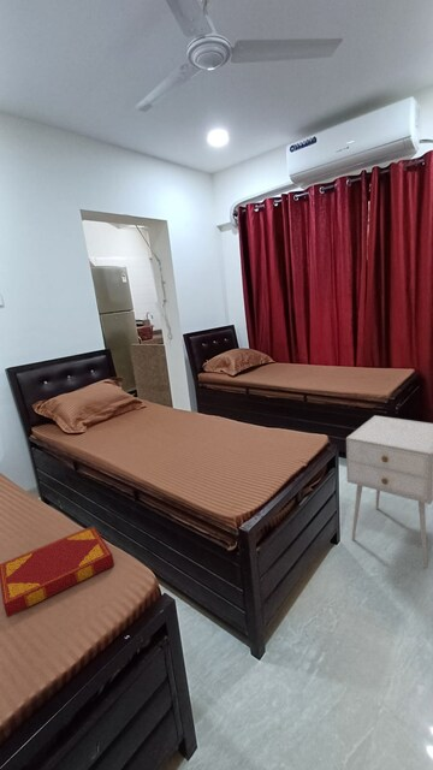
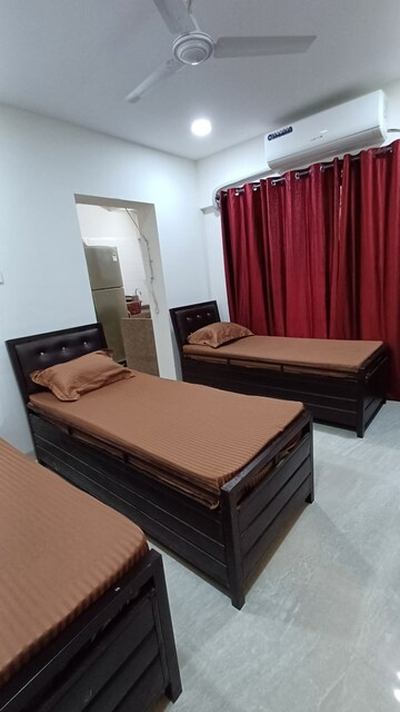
- nightstand (397, 485)
- hardback book (55, 565)
